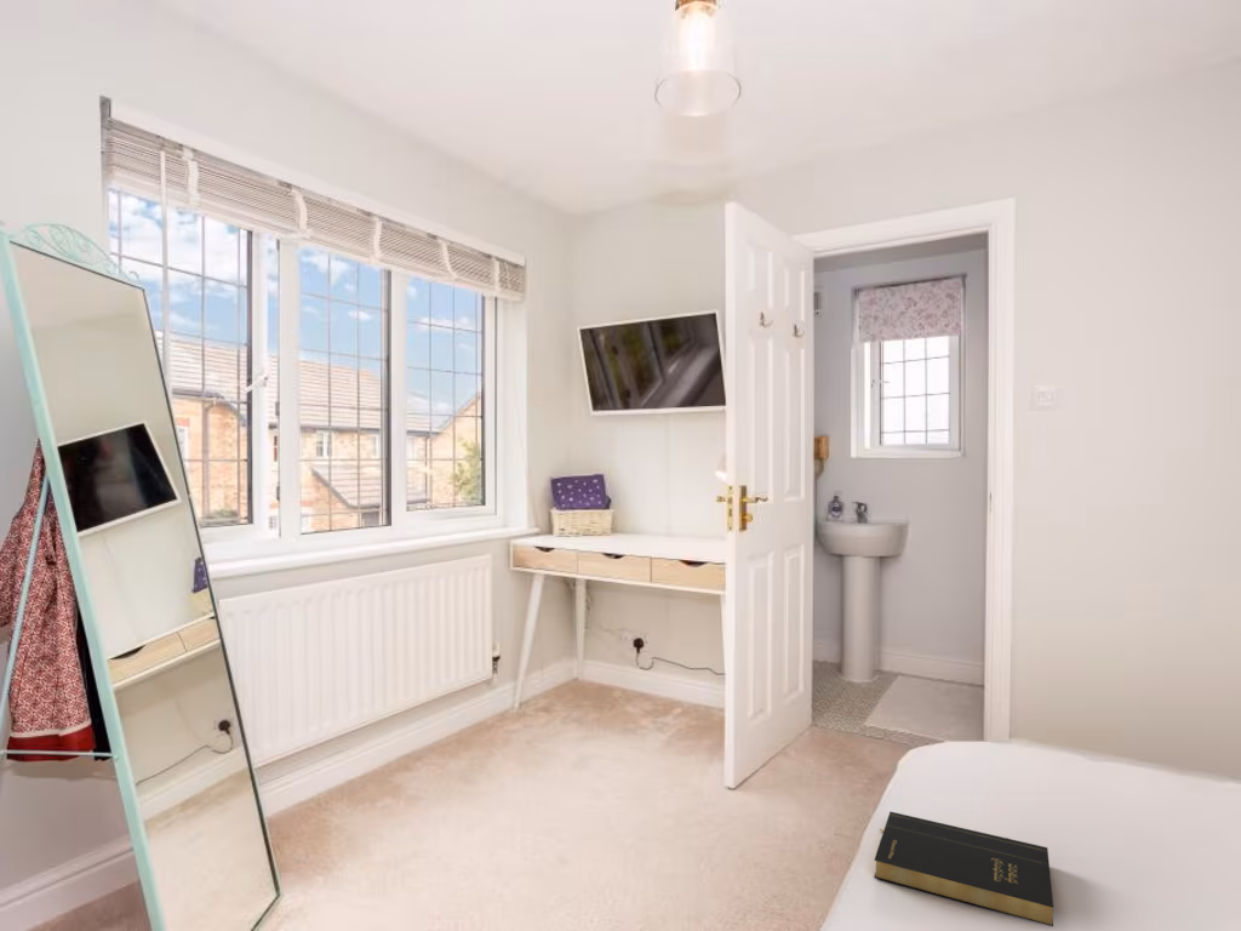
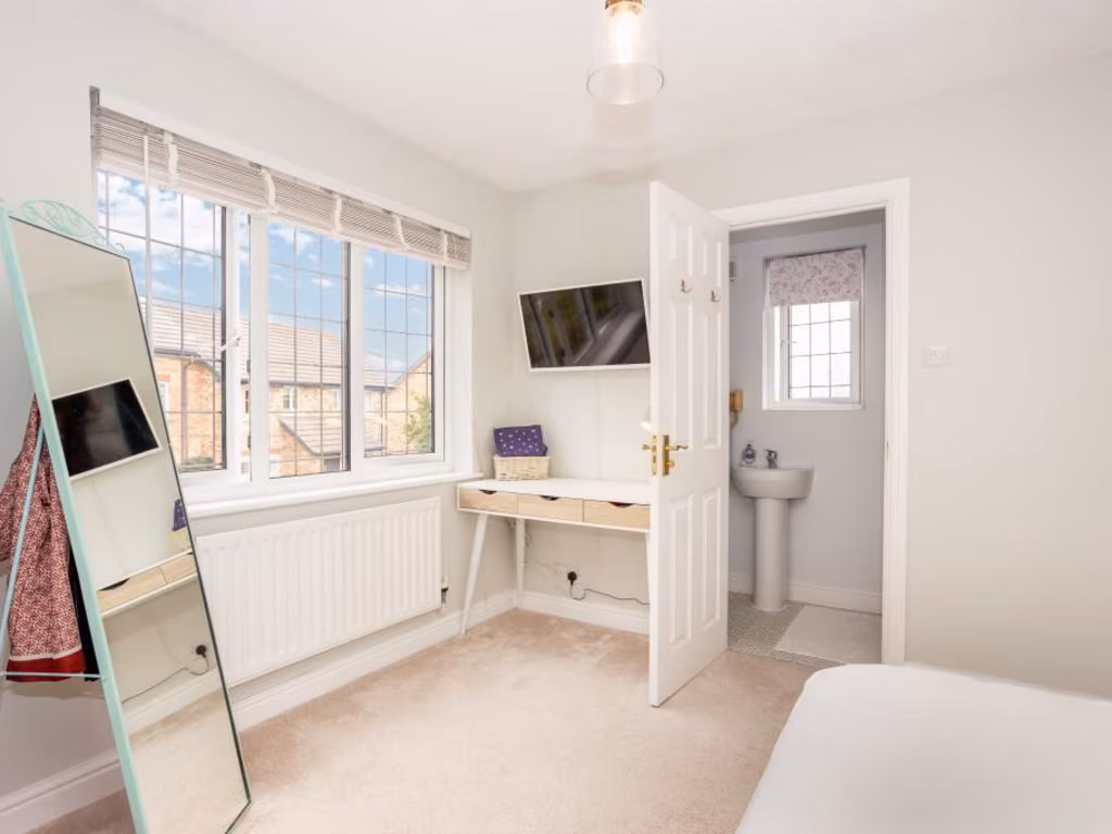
- book (956, 861)
